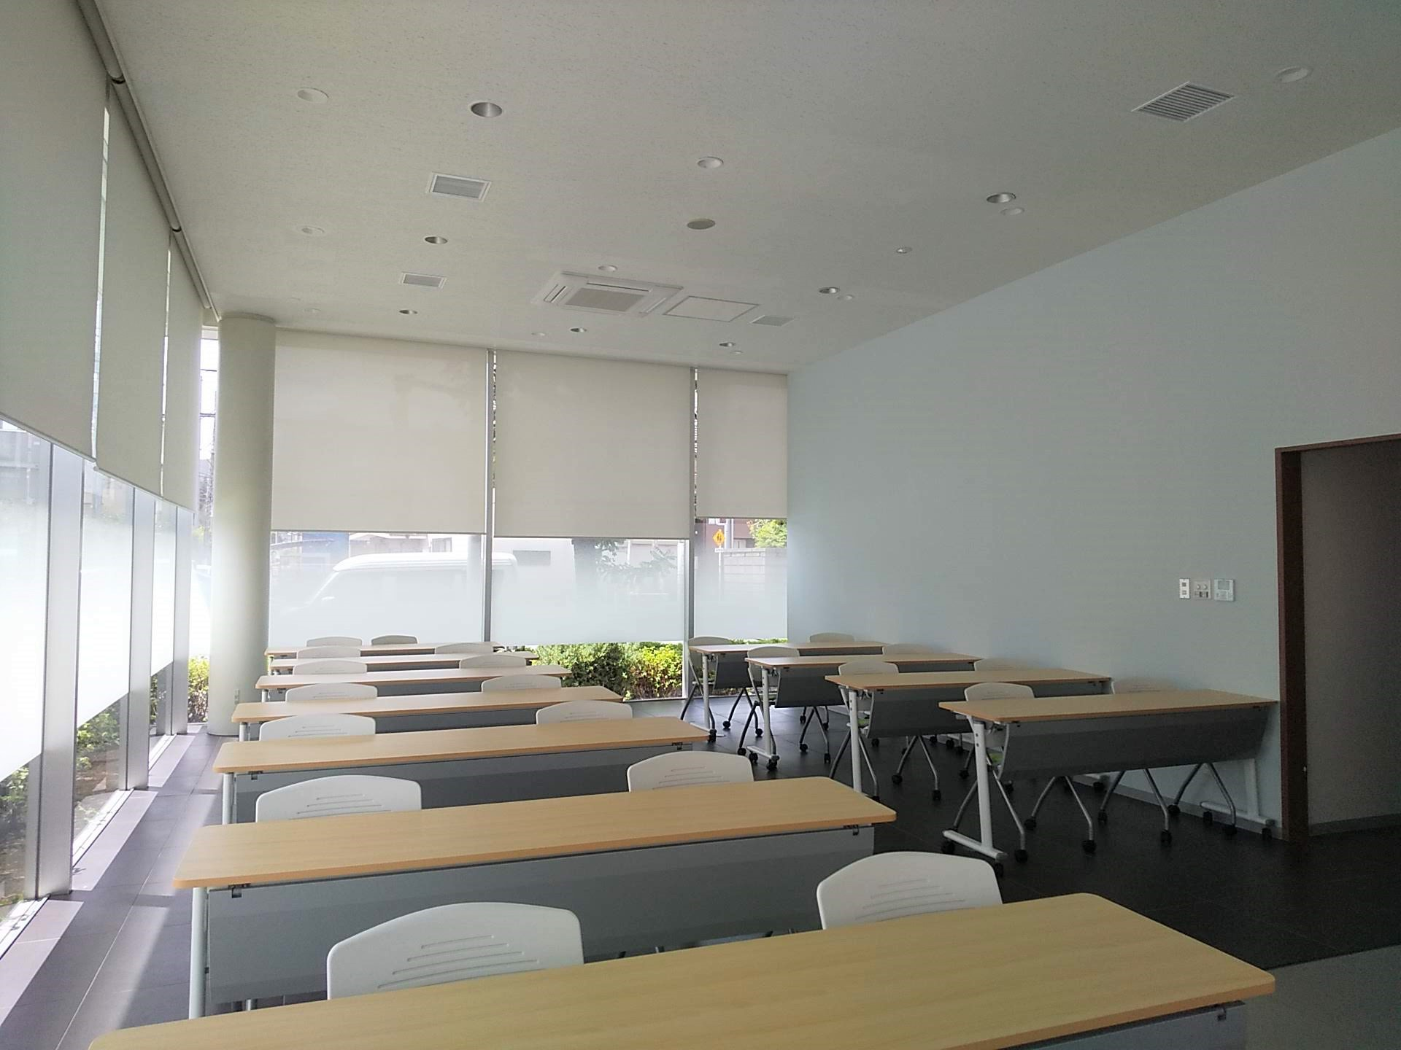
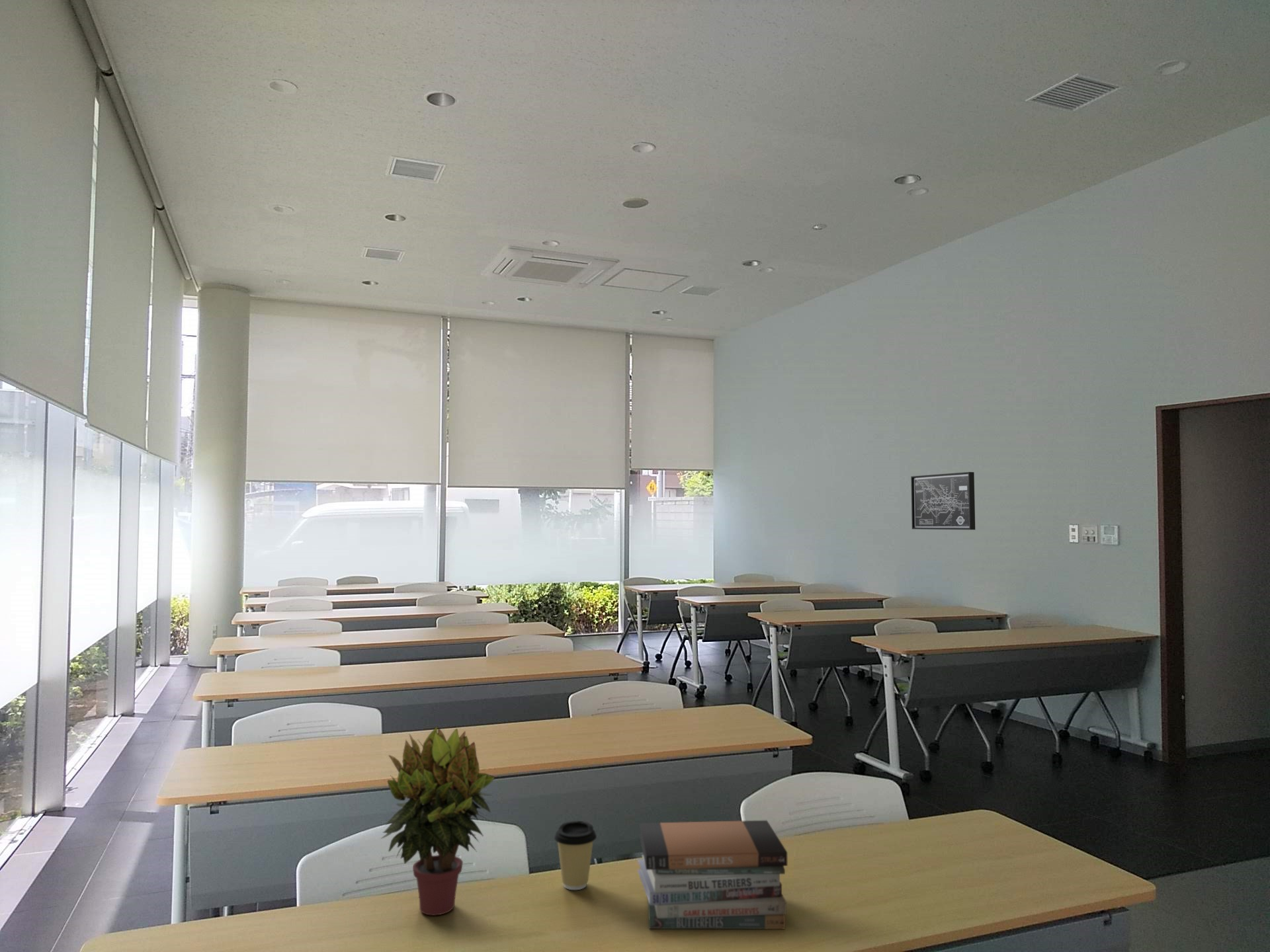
+ potted plant (441, 816)
+ wall art (941, 502)
+ book stack (710, 873)
+ coffee cup (575, 855)
